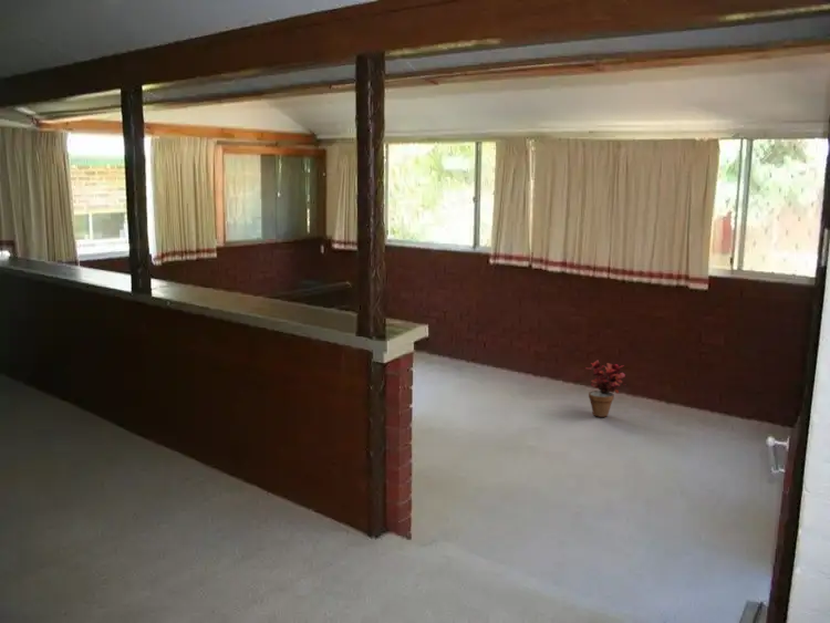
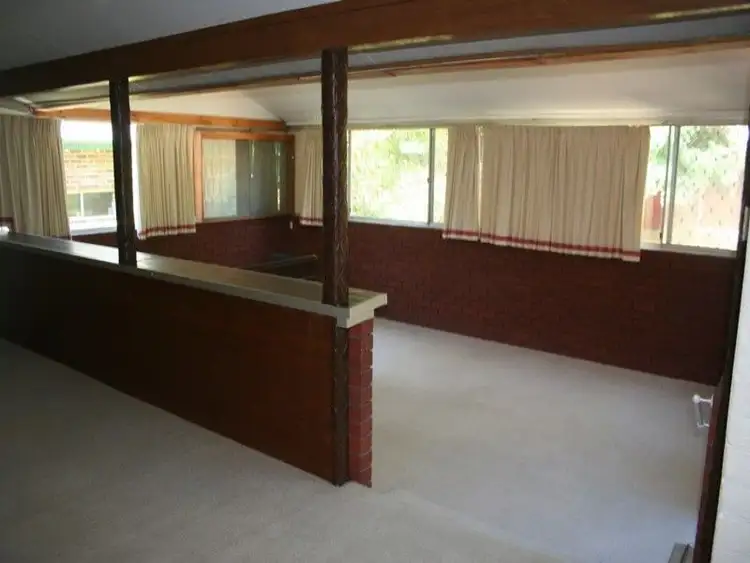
- potted plant (604, 388)
